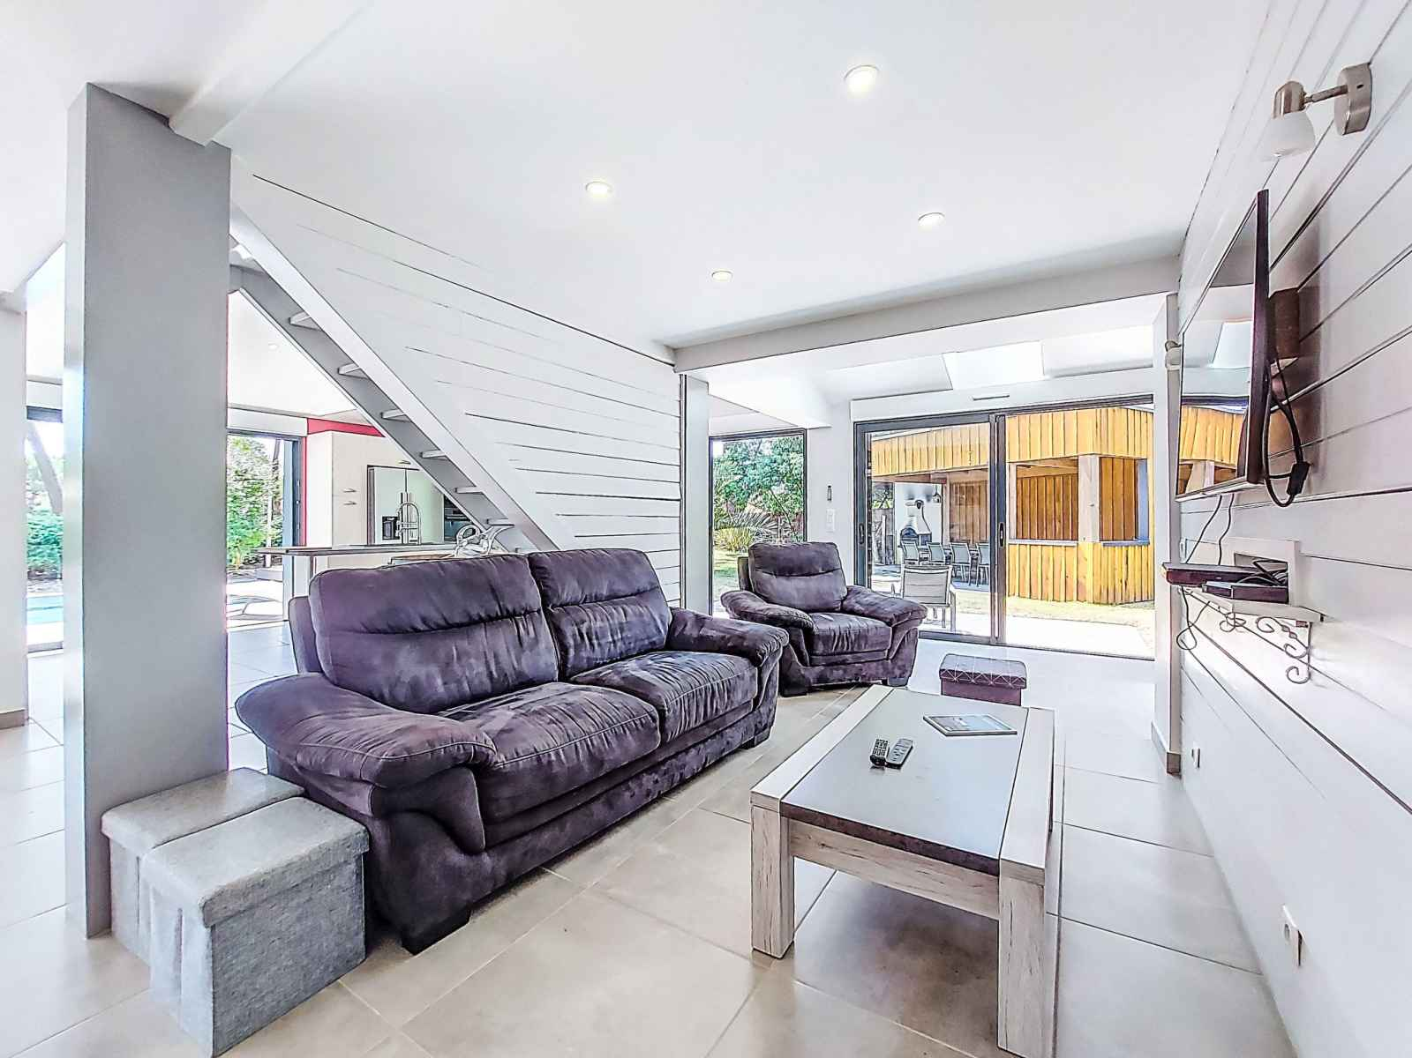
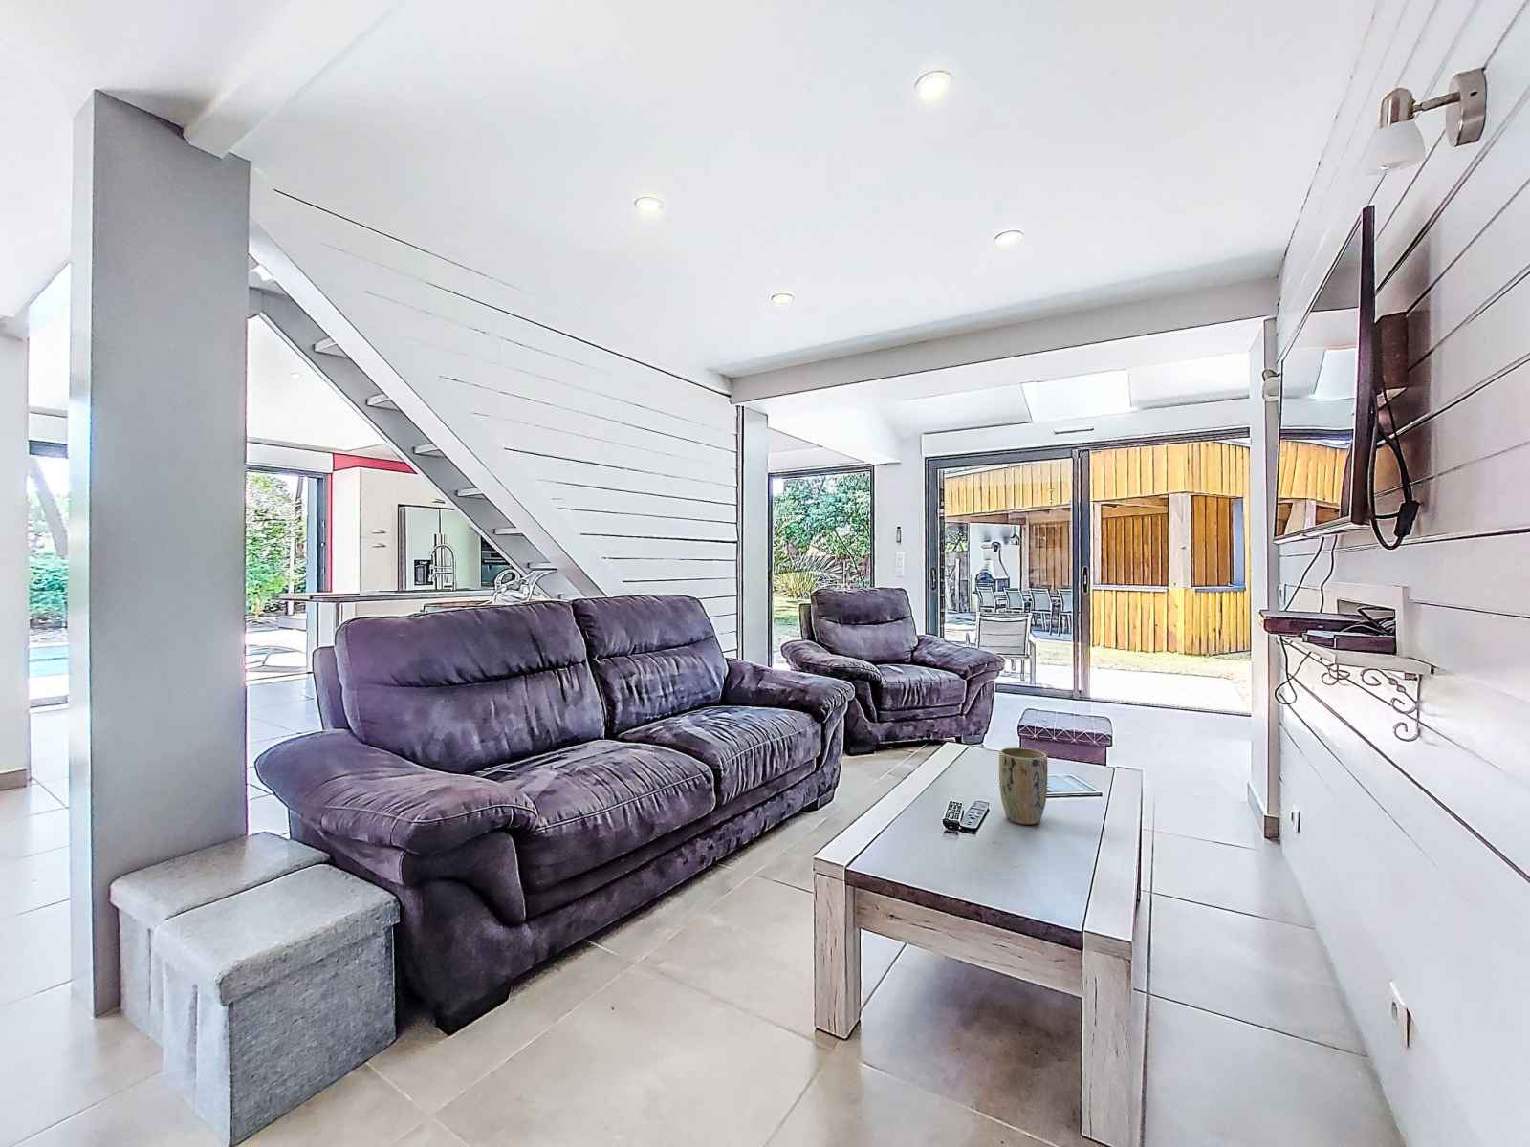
+ plant pot (1023, 786)
